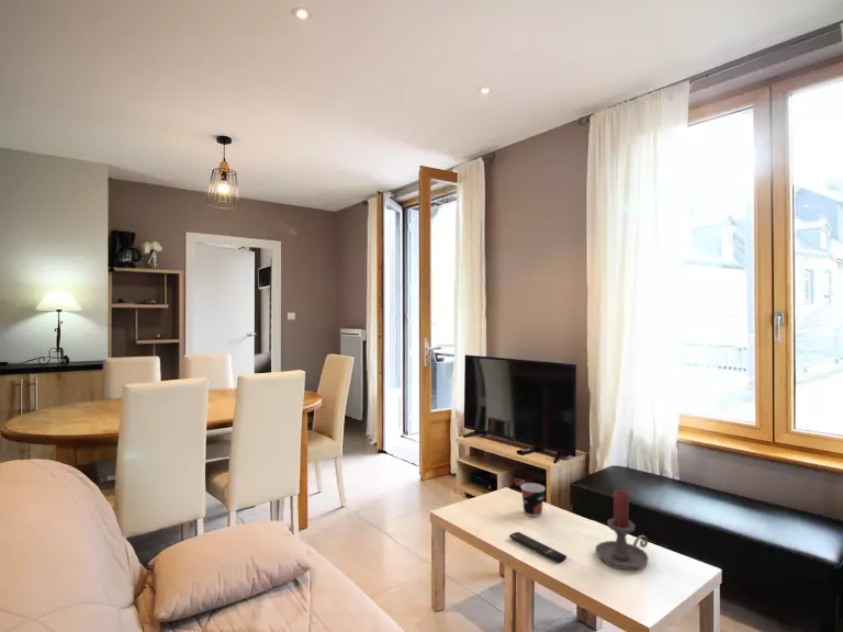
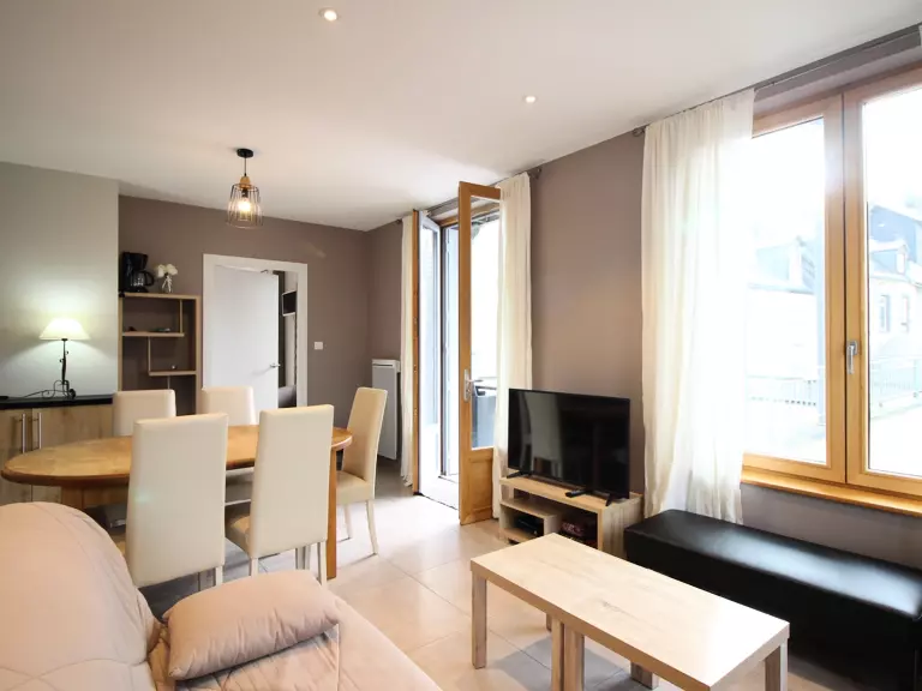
- cup (532, 500)
- remote control (536, 546)
- candle holder (626, 522)
